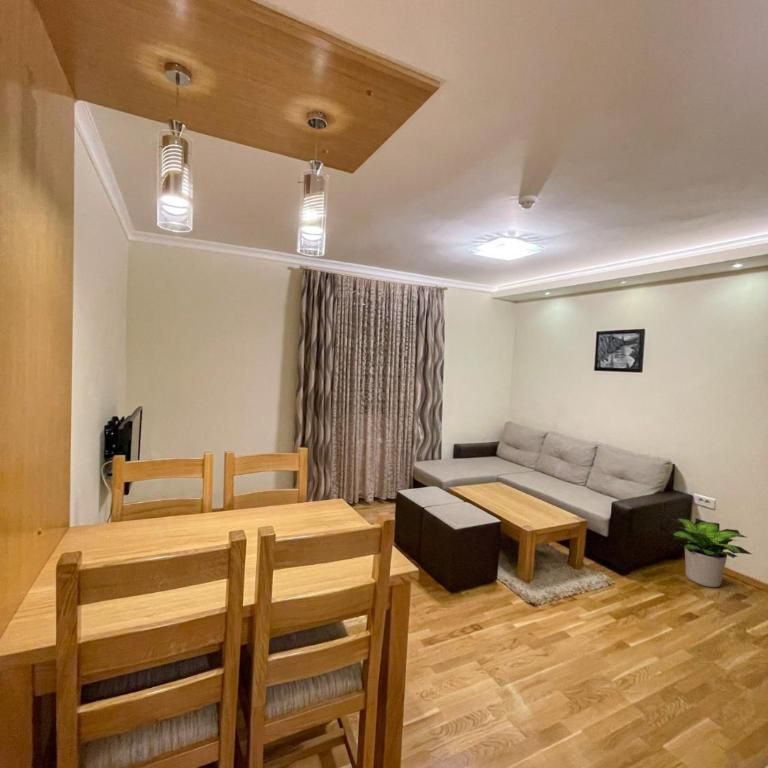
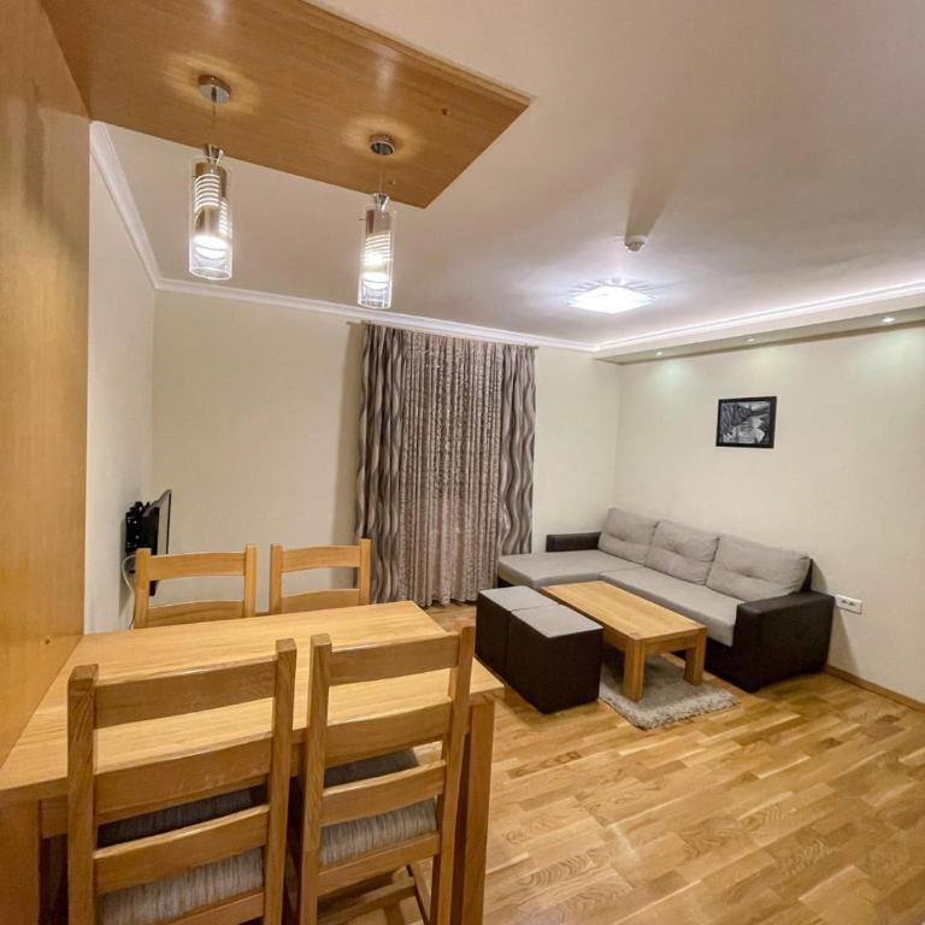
- potted plant (709, 555)
